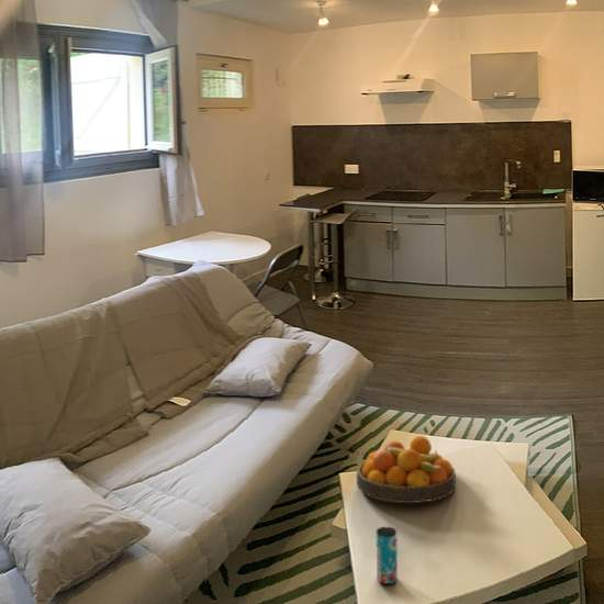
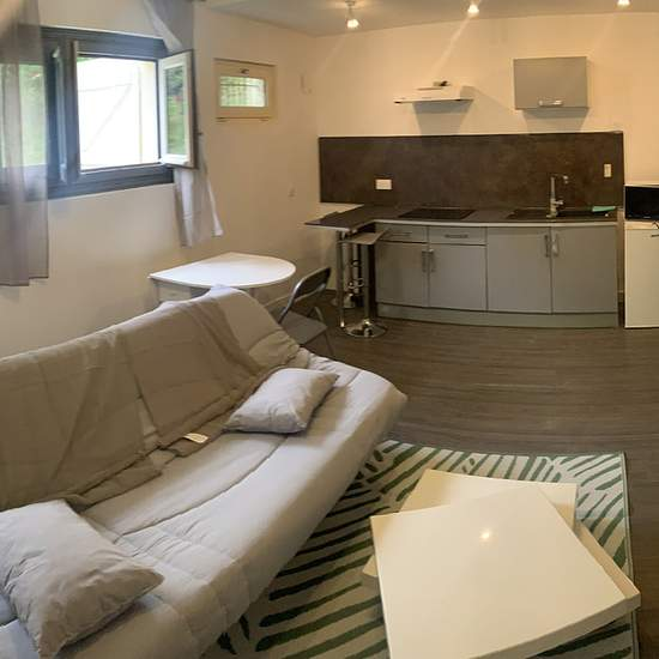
- fruit bowl (405, 463)
- beverage can (387, 556)
